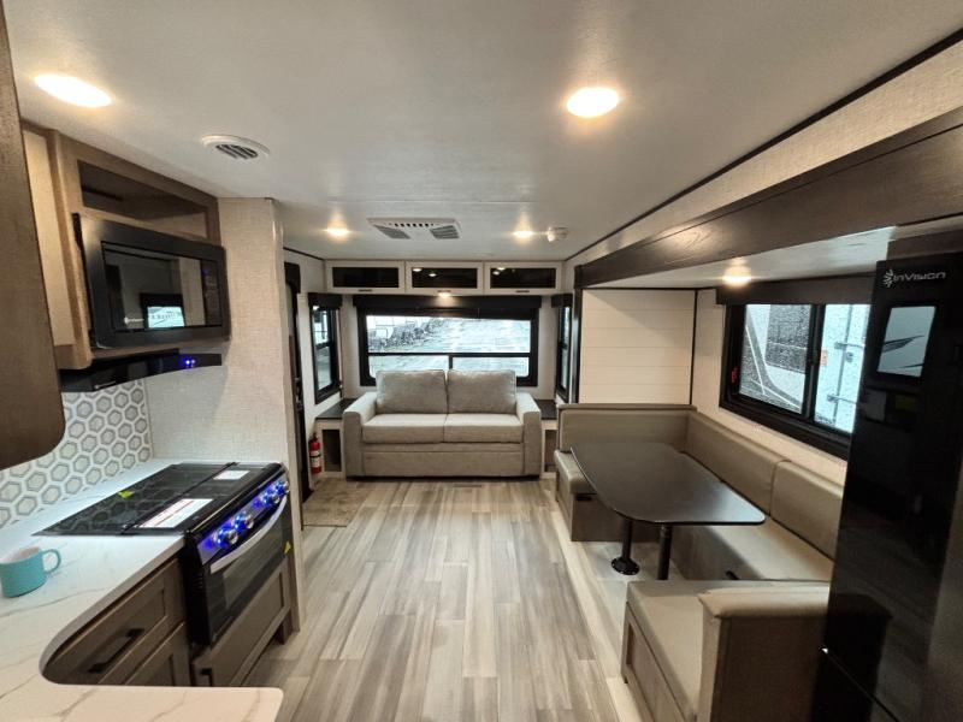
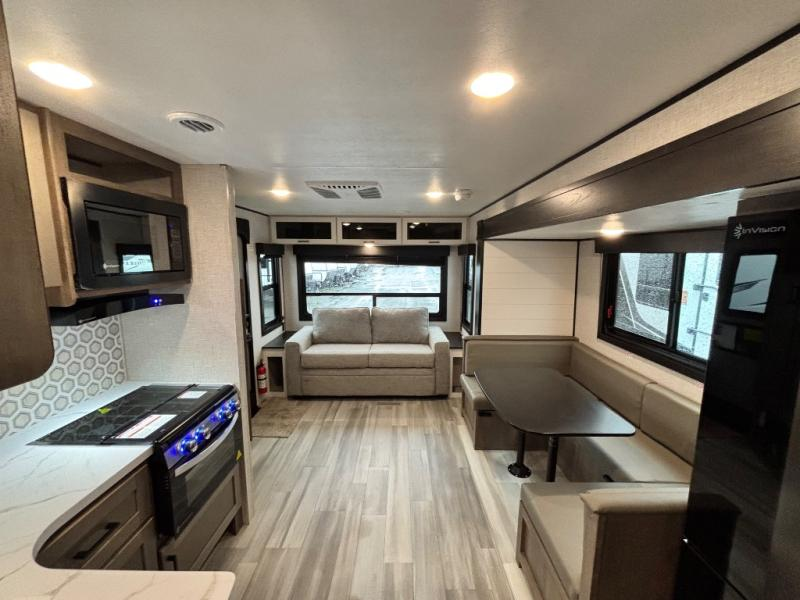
- mug (31, 567)
